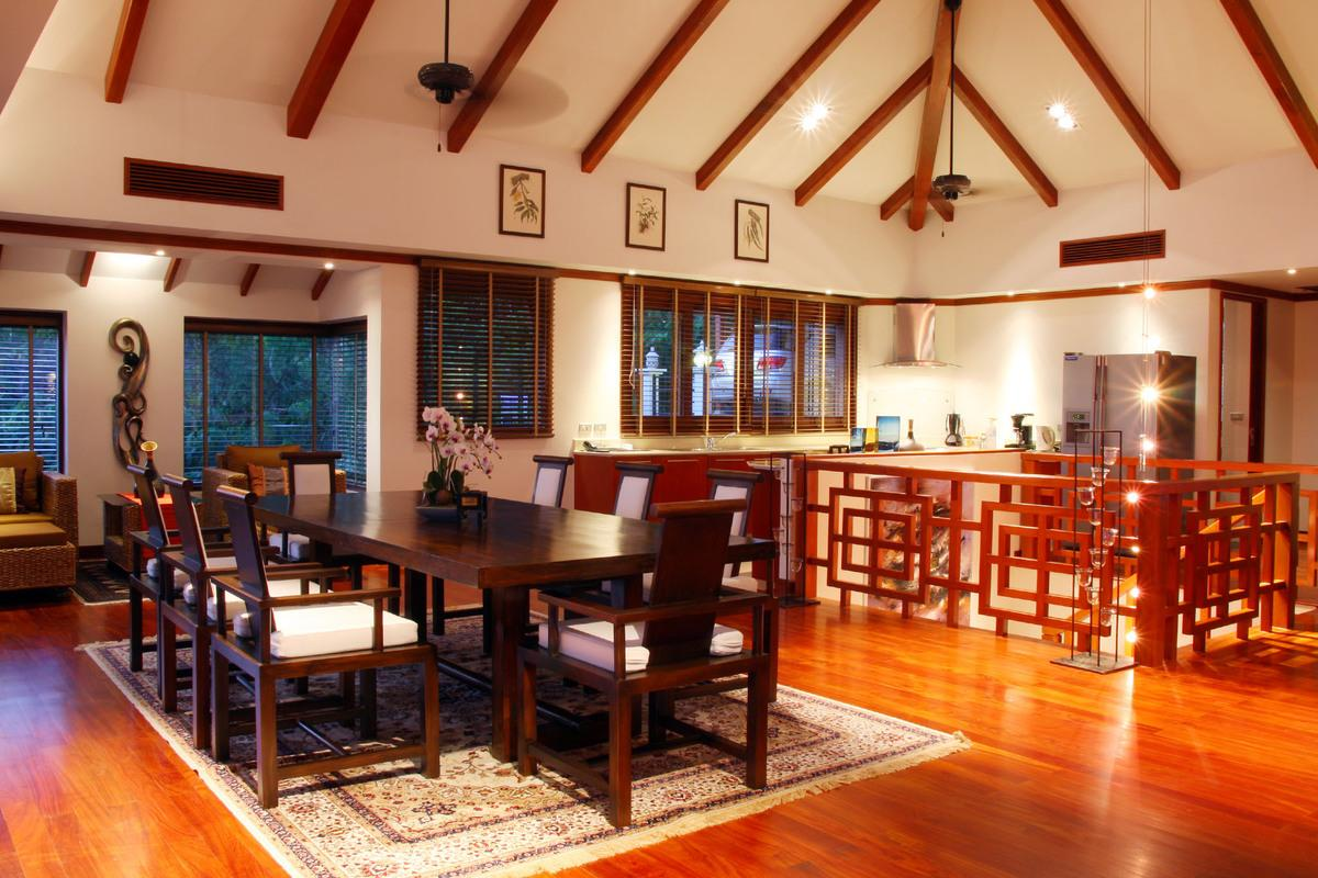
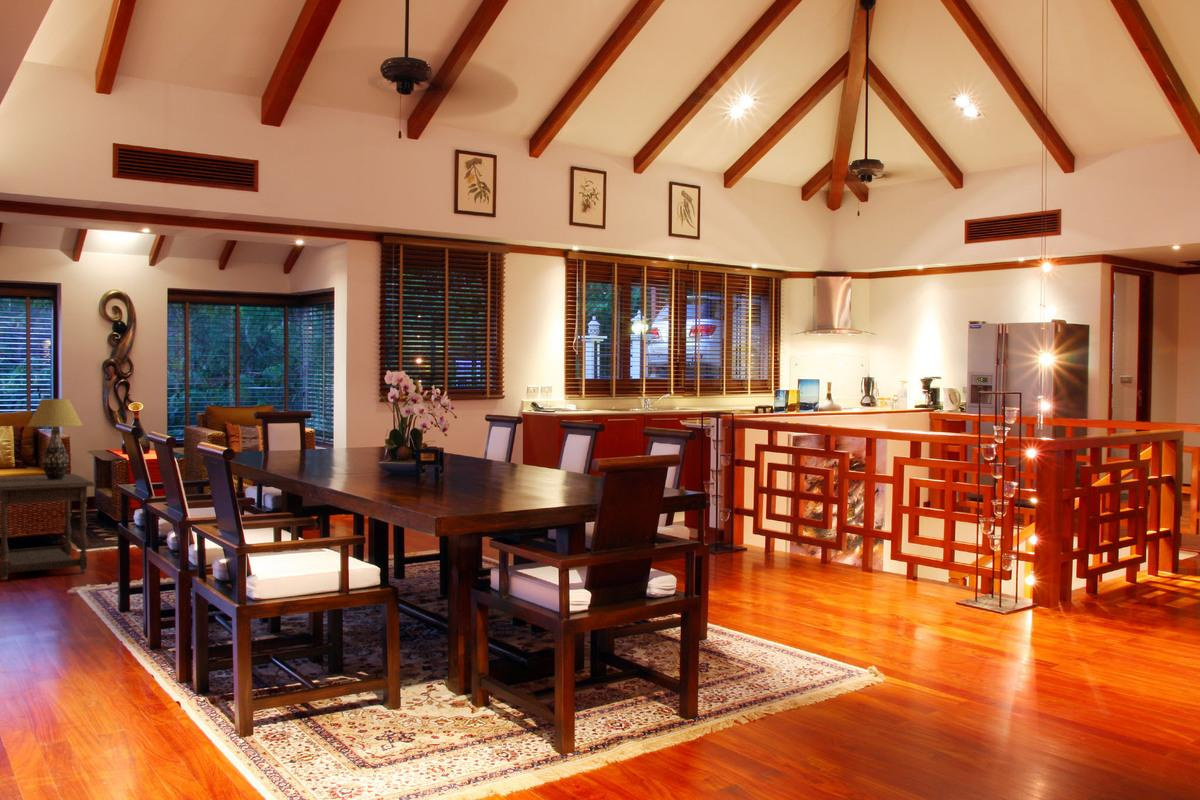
+ table lamp (55, 438)
+ side table (37, 502)
